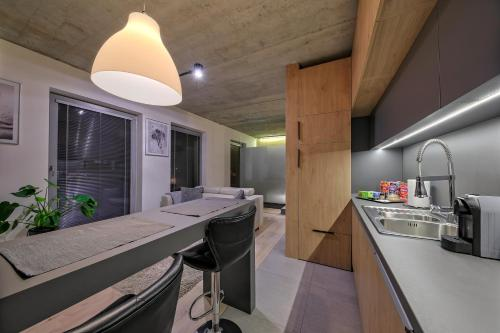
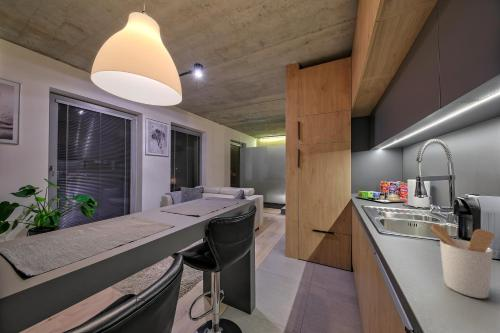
+ utensil holder (454, 255)
